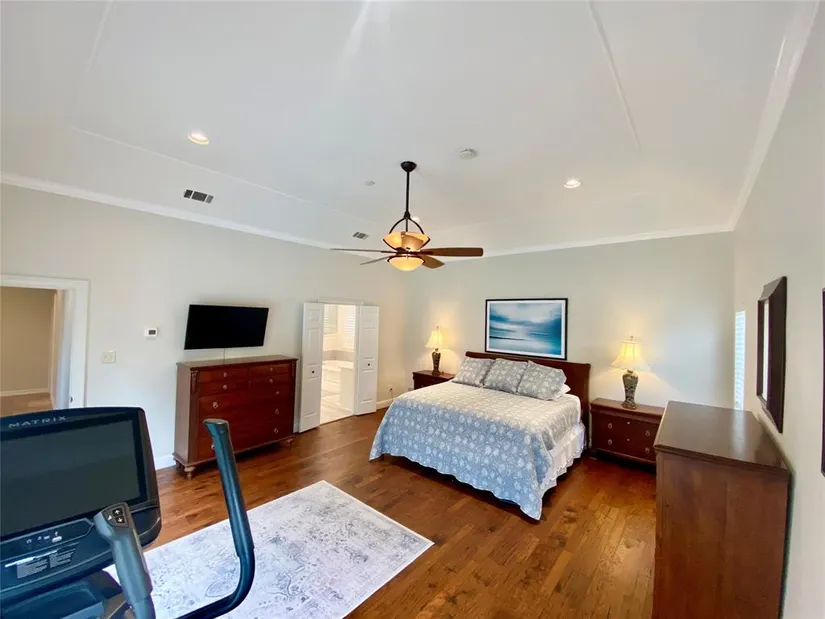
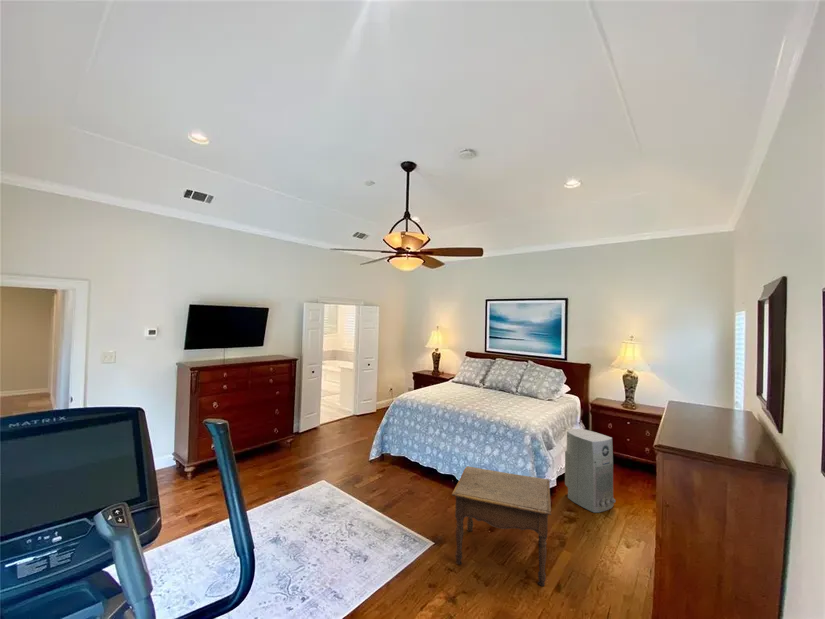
+ side table (502, 519)
+ air purifier (588, 467)
